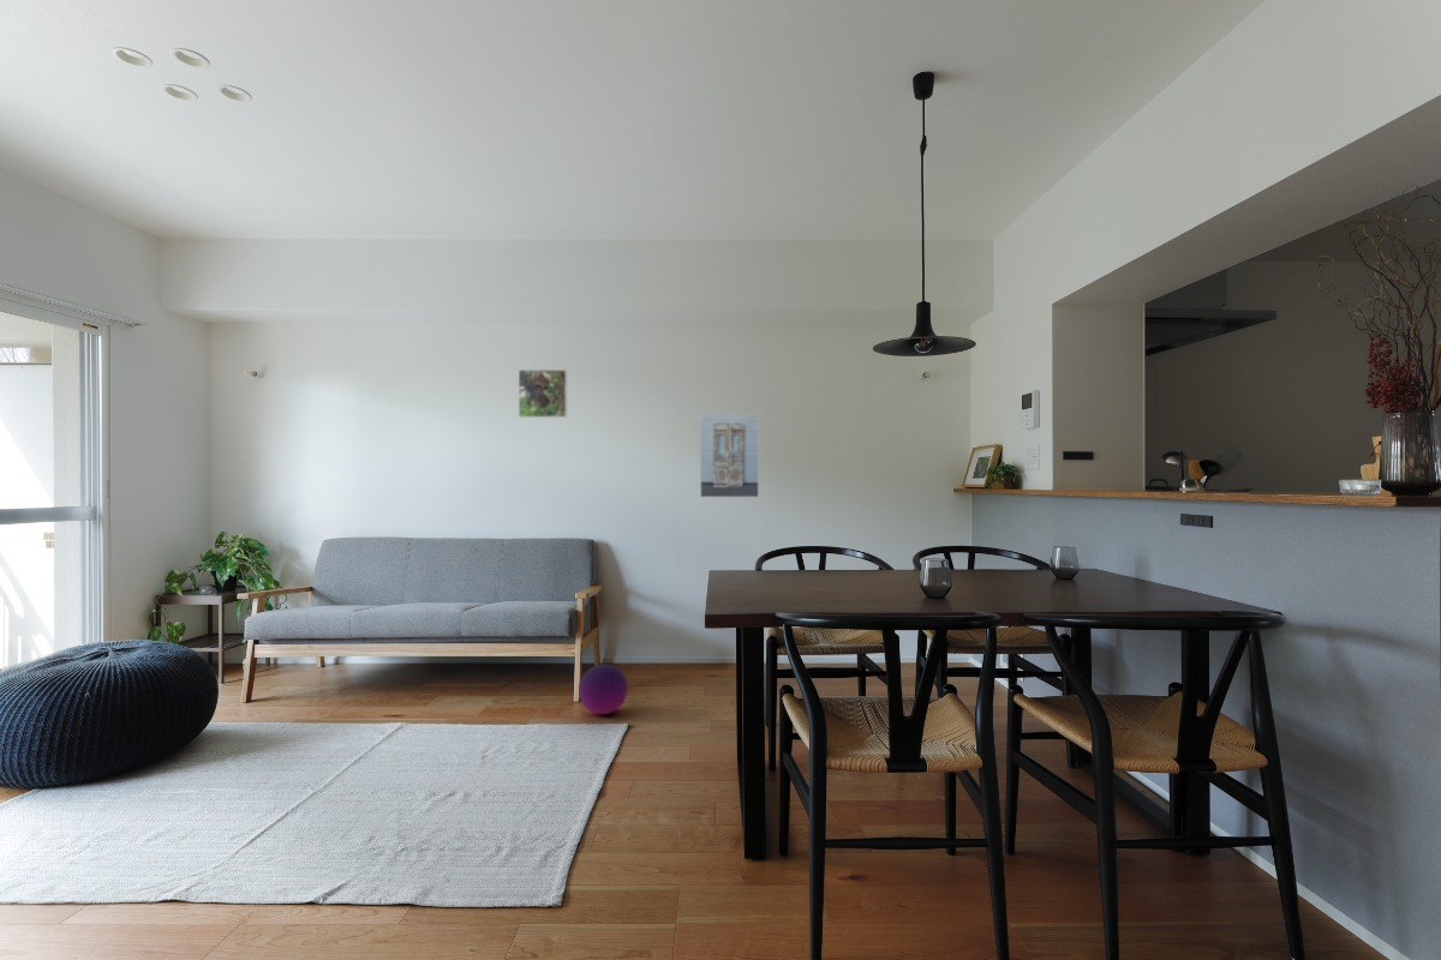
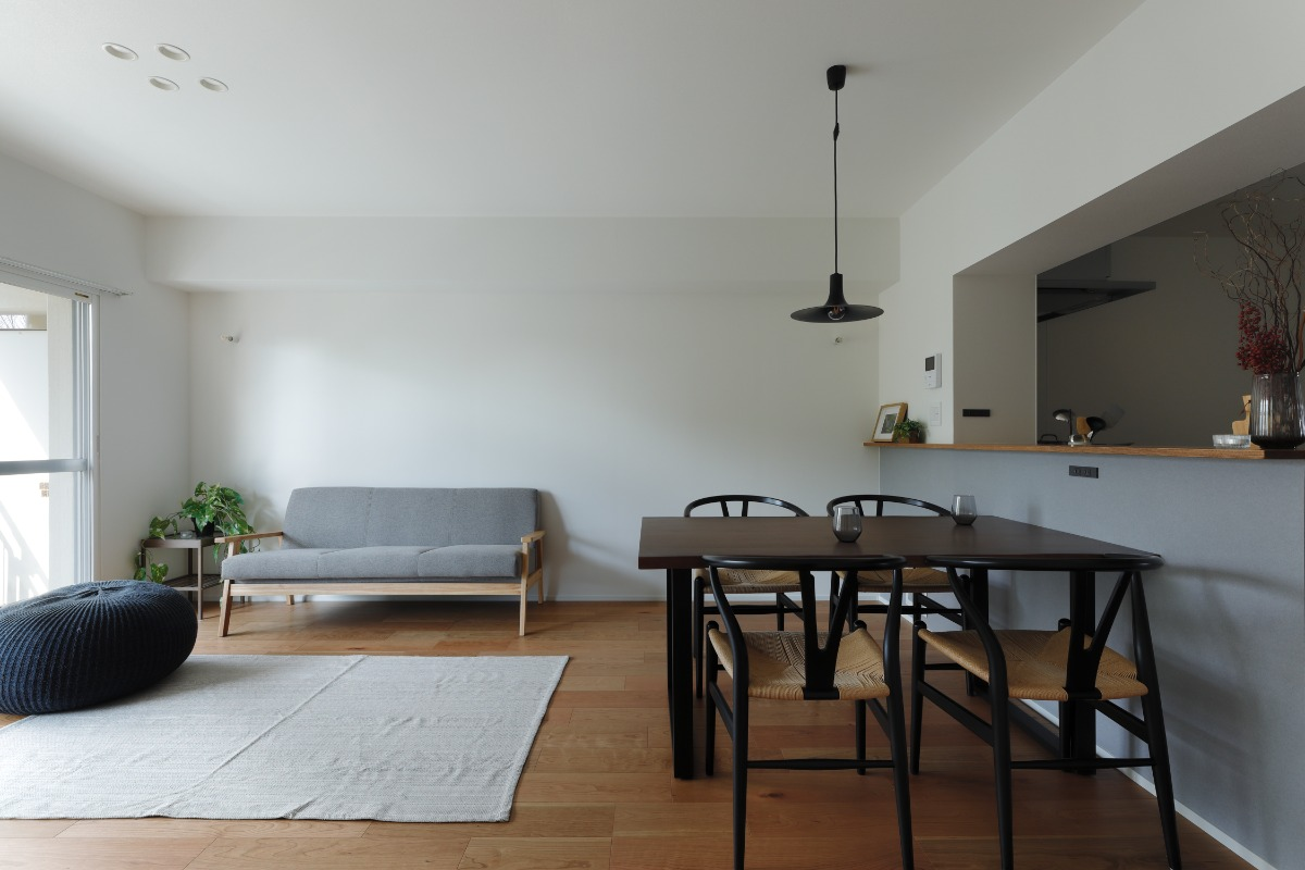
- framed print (729, 456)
- ball (603, 689)
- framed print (543, 394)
